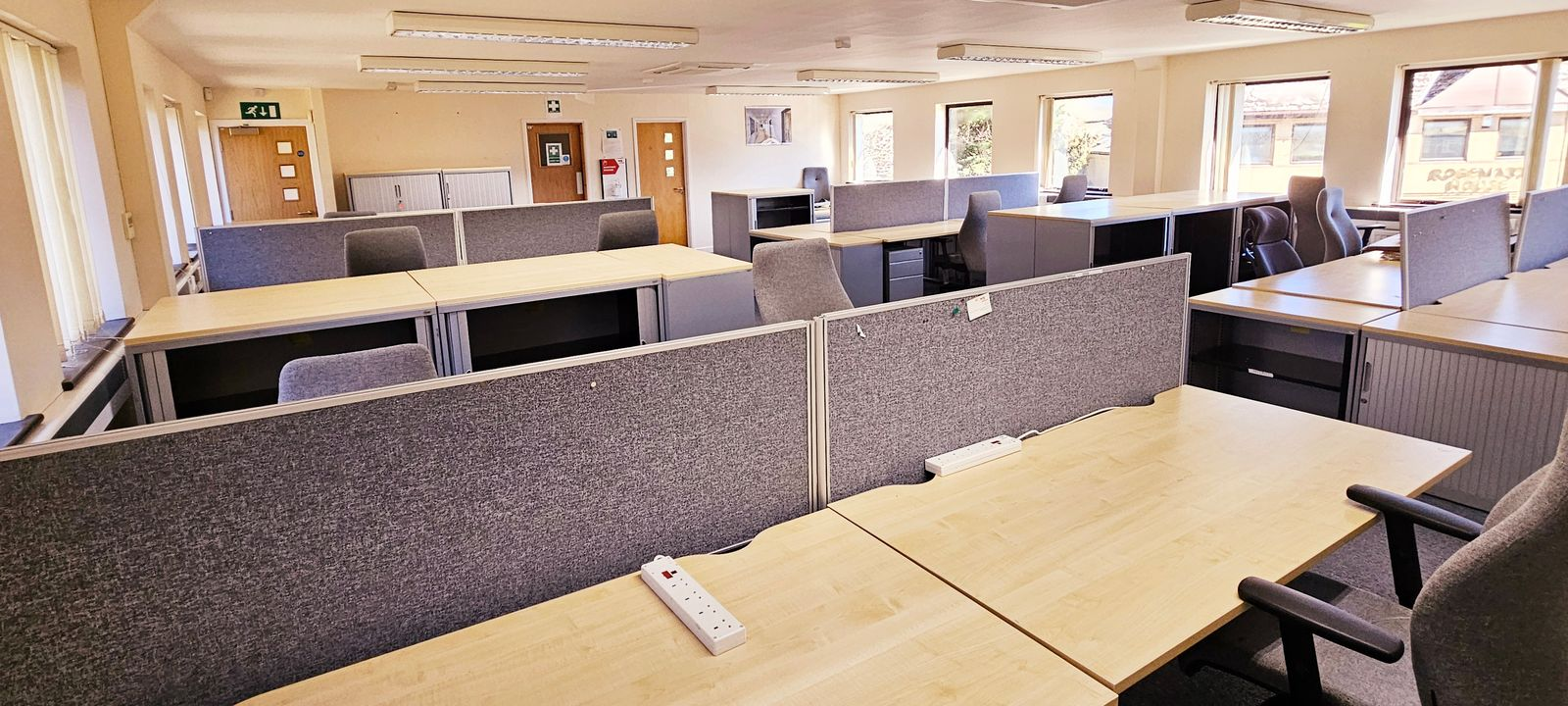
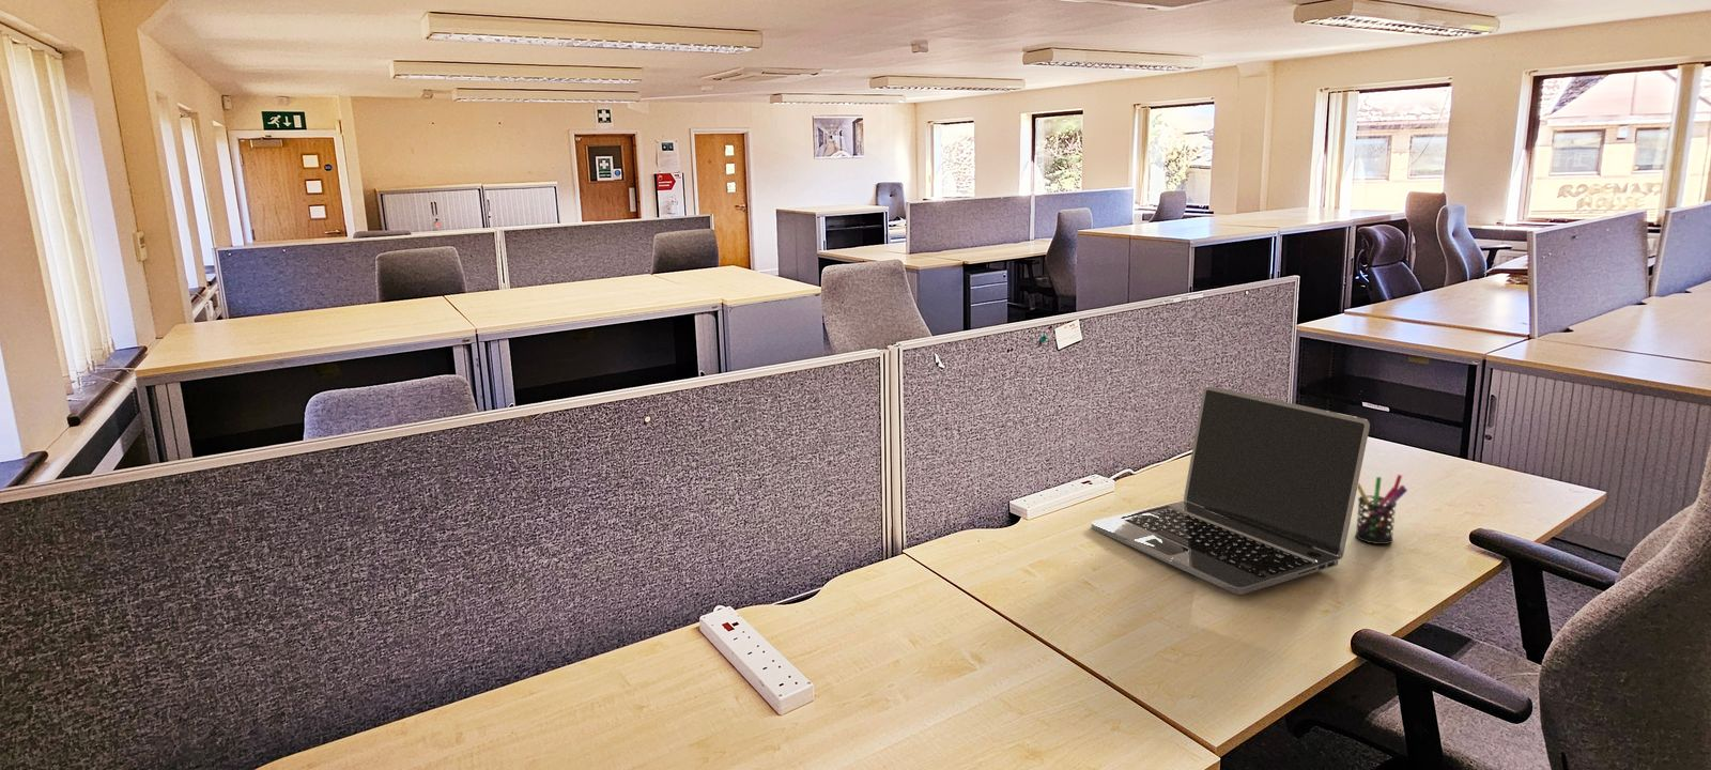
+ pen holder (1378, 505)
+ laptop (1220, 478)
